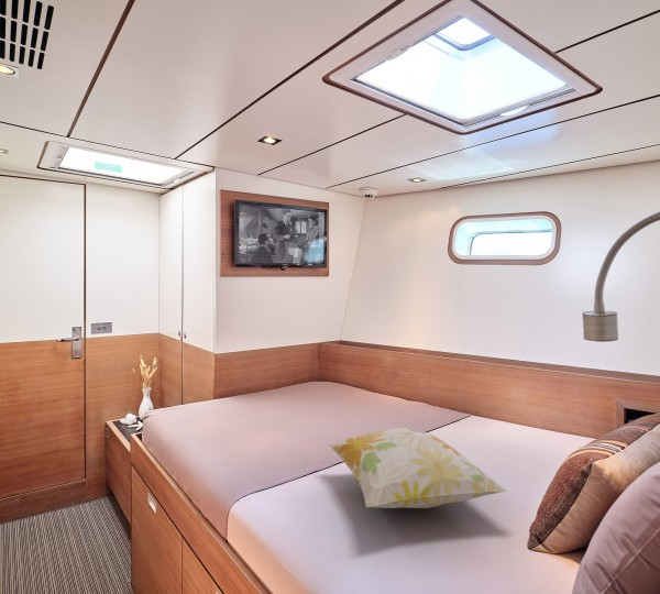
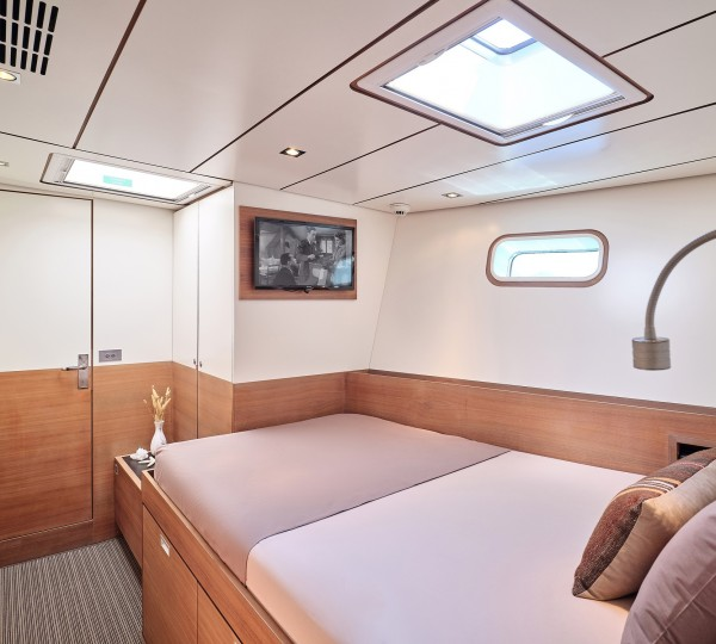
- decorative pillow (407, 465)
